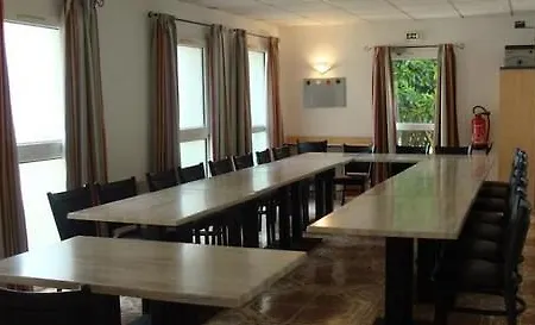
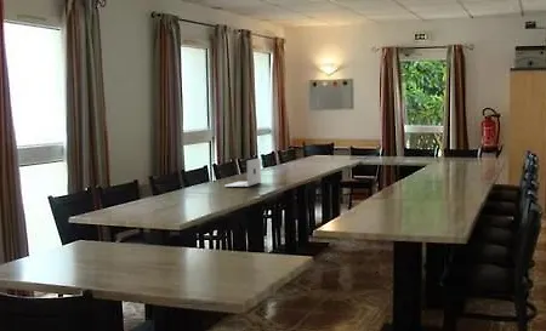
+ laptop (248, 172)
